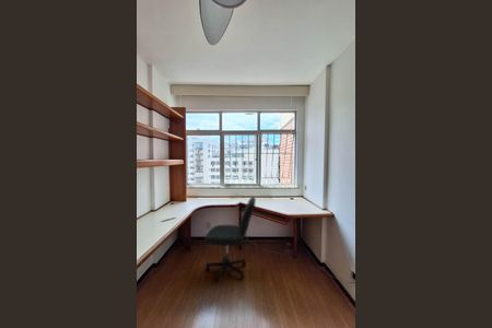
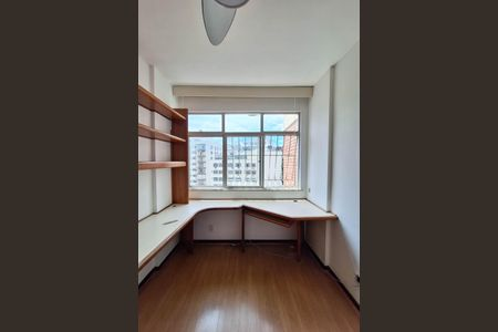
- office chair (230, 234)
